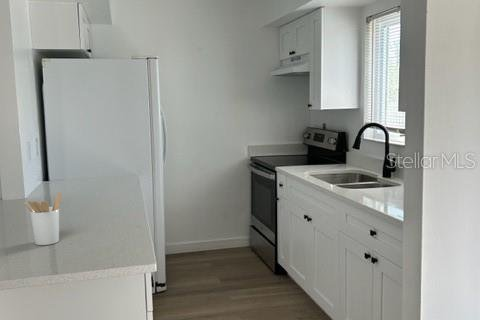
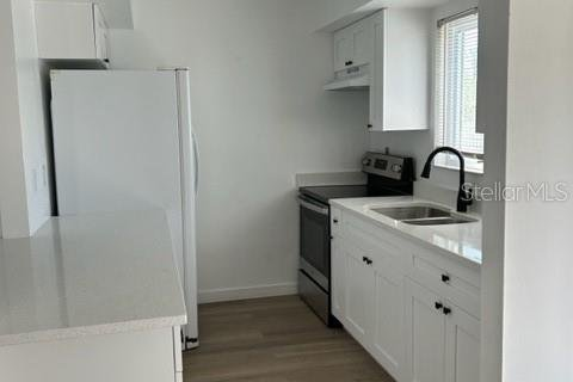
- utensil holder (43, 219)
